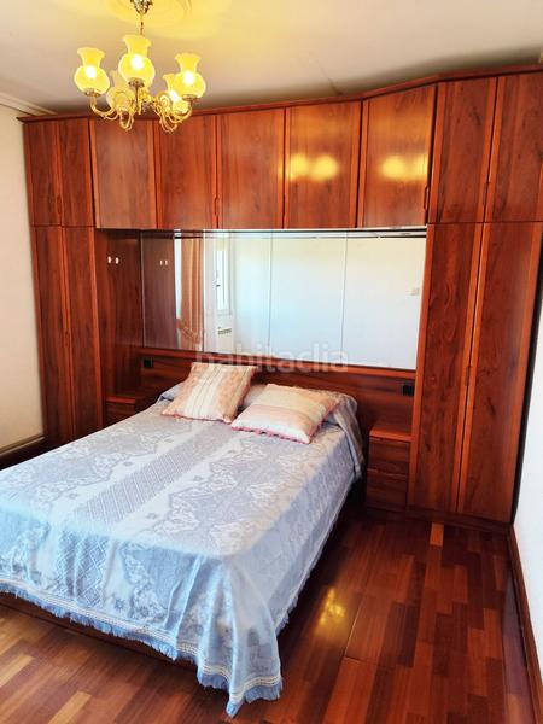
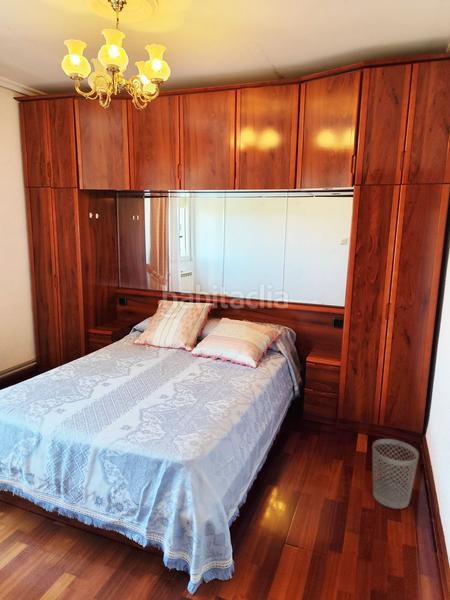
+ wastebasket (392, 473)
